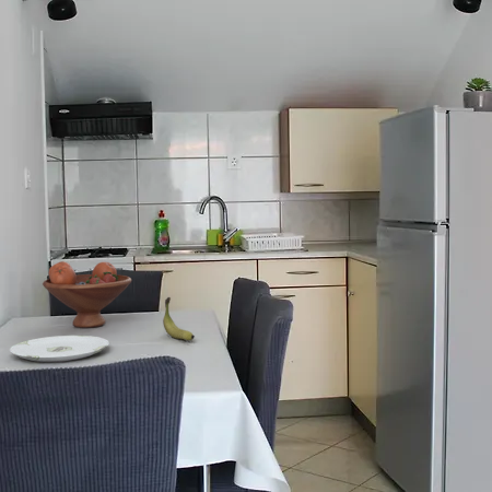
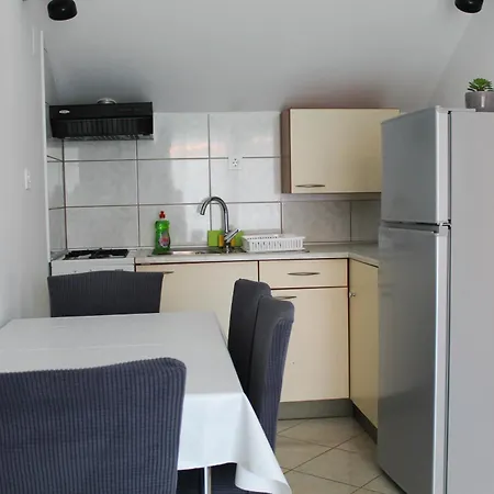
- fruit bowl (87, 293)
- plate (60, 349)
- banana (173, 321)
